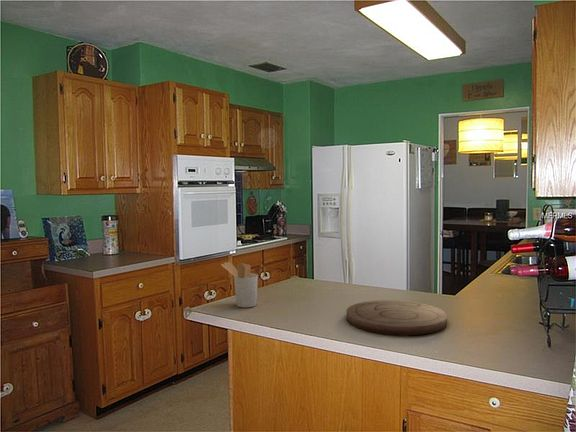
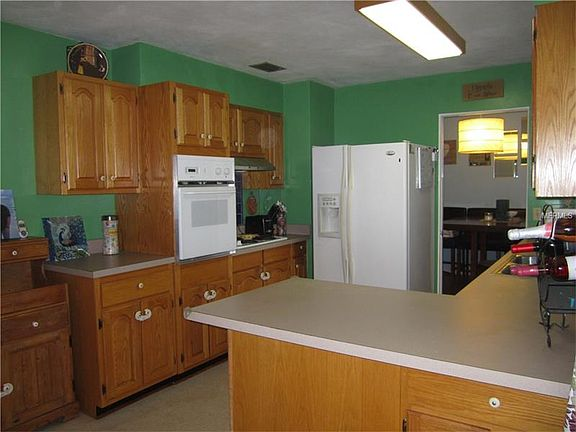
- utensil holder (240, 282)
- cutting board (395, 315)
